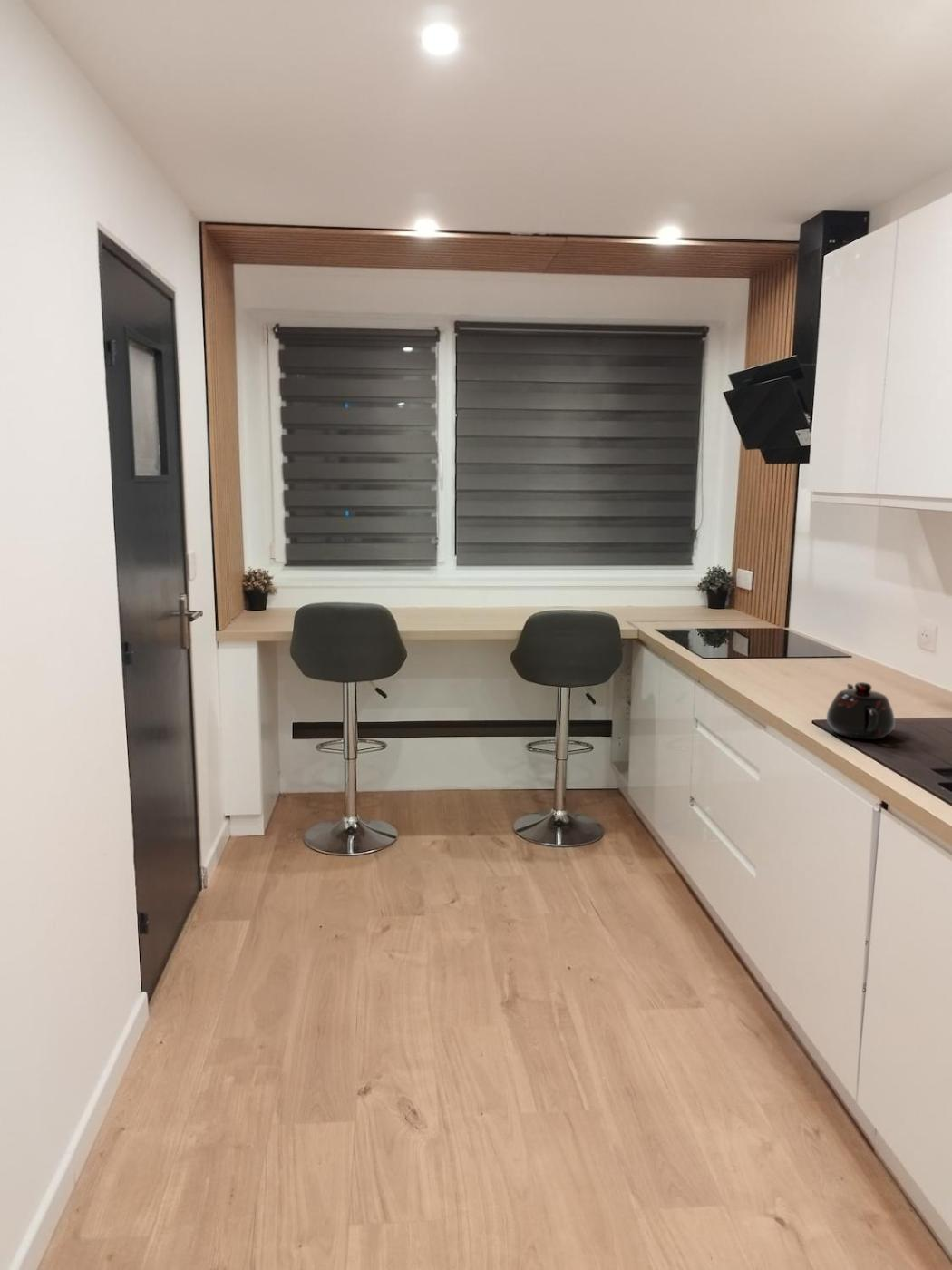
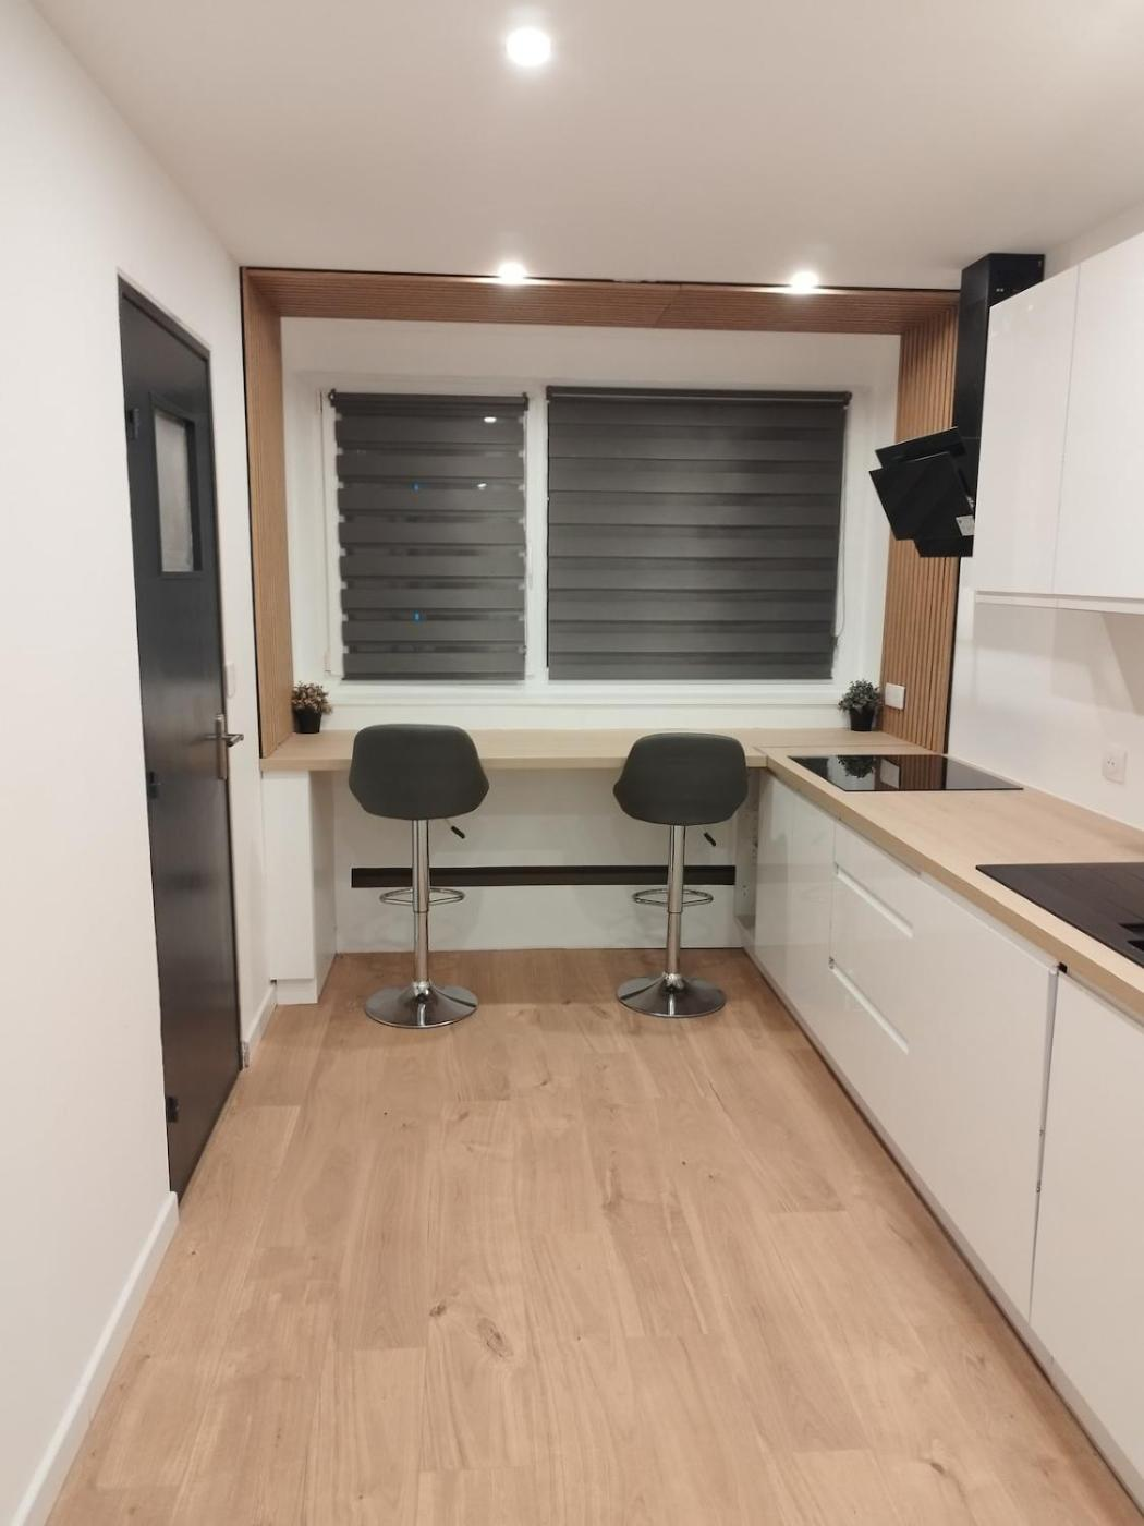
- teapot (860, 708)
